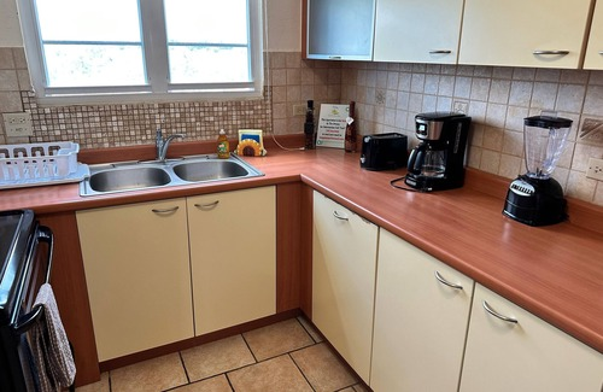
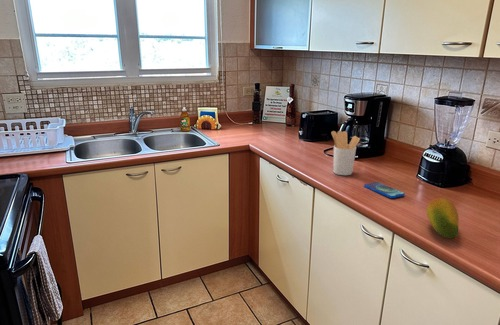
+ fruit (443, 216)
+ utensil holder (342, 151)
+ smartphone (383, 189)
